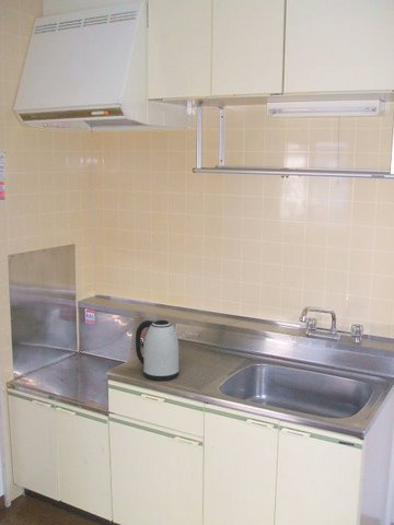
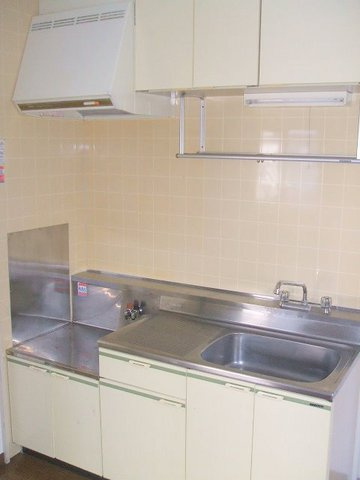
- kettle (155, 346)
